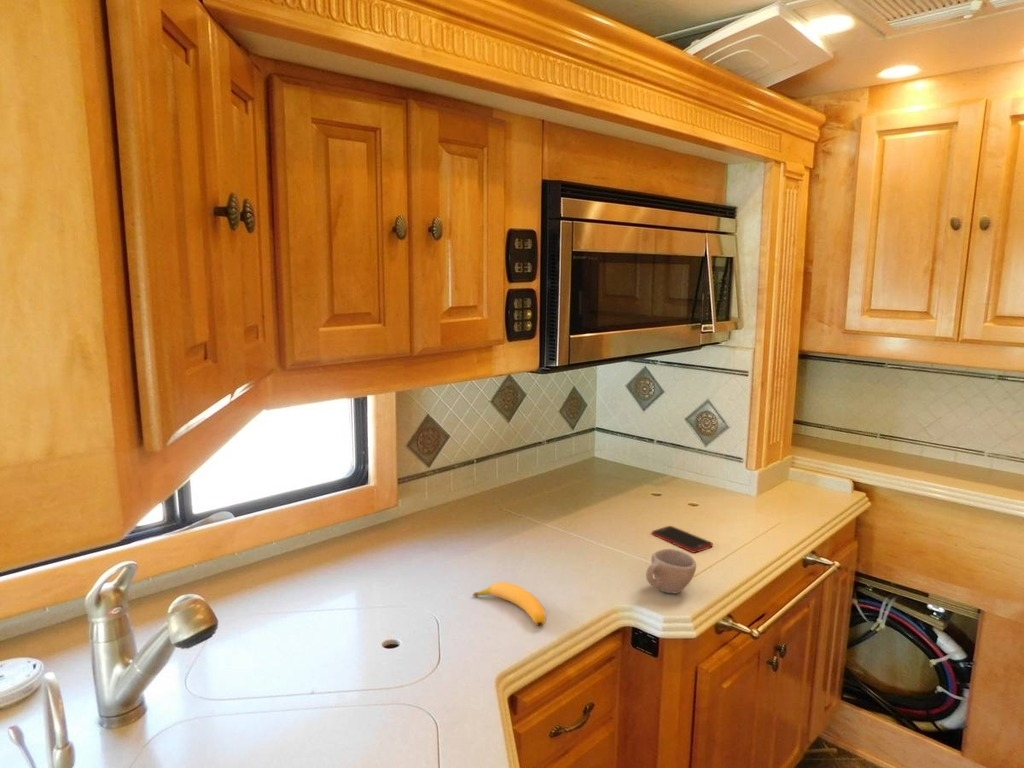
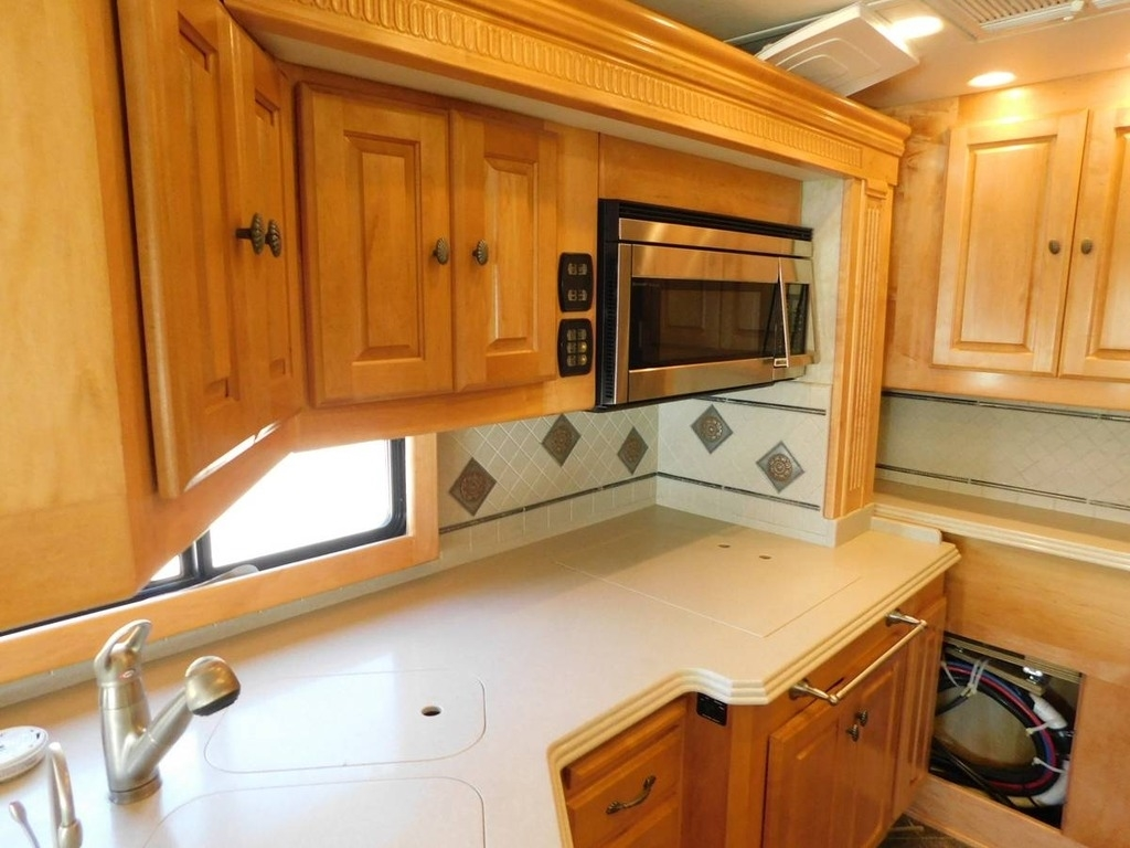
- cell phone (681, 538)
- cup (668, 575)
- banana (513, 600)
